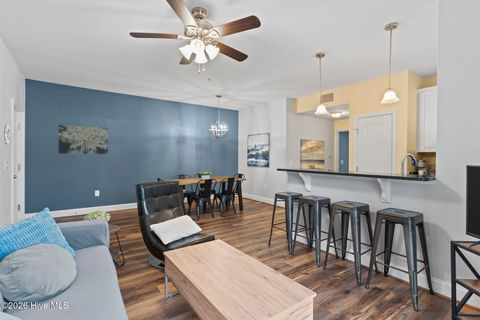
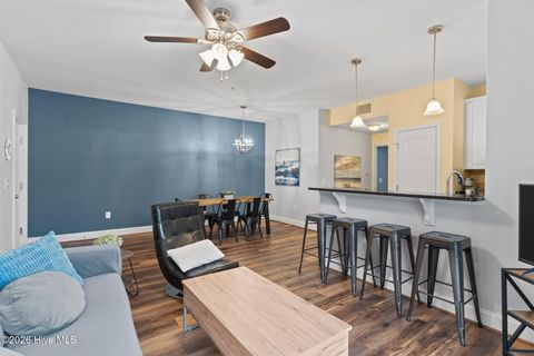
- wall art (84, 140)
